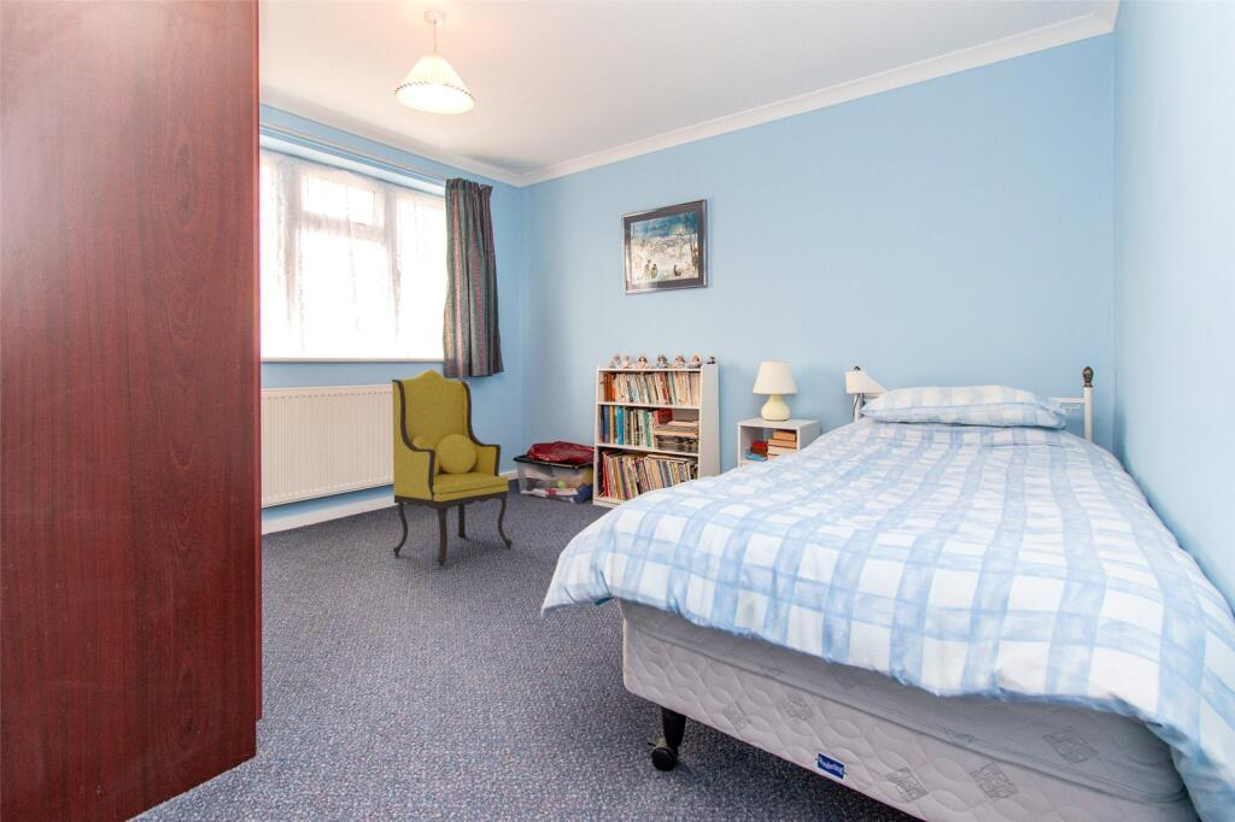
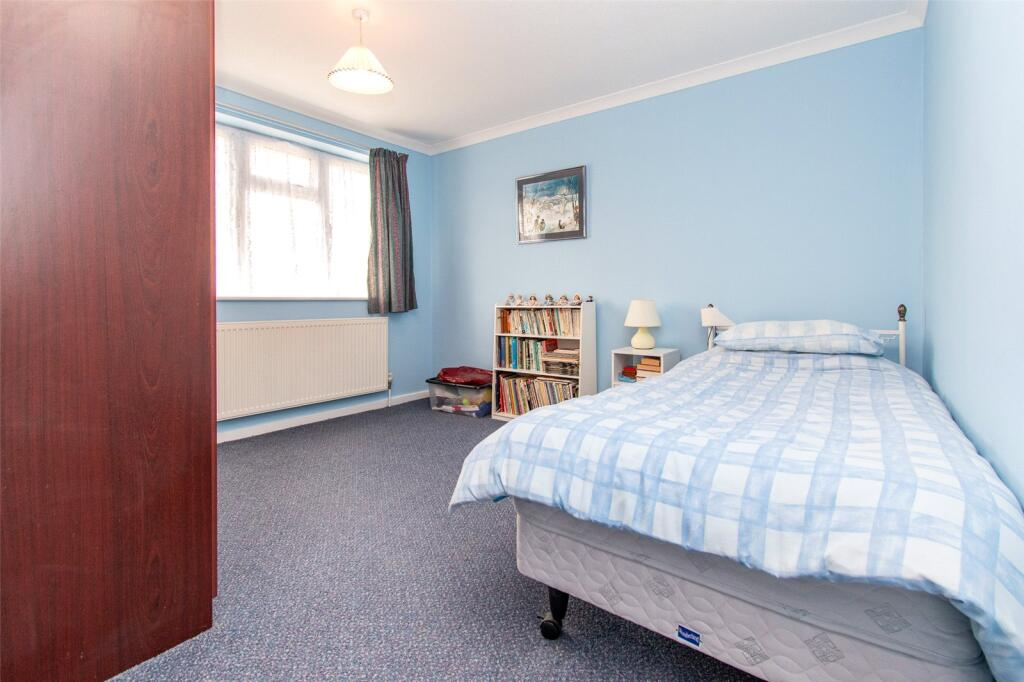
- armchair (452, 459)
